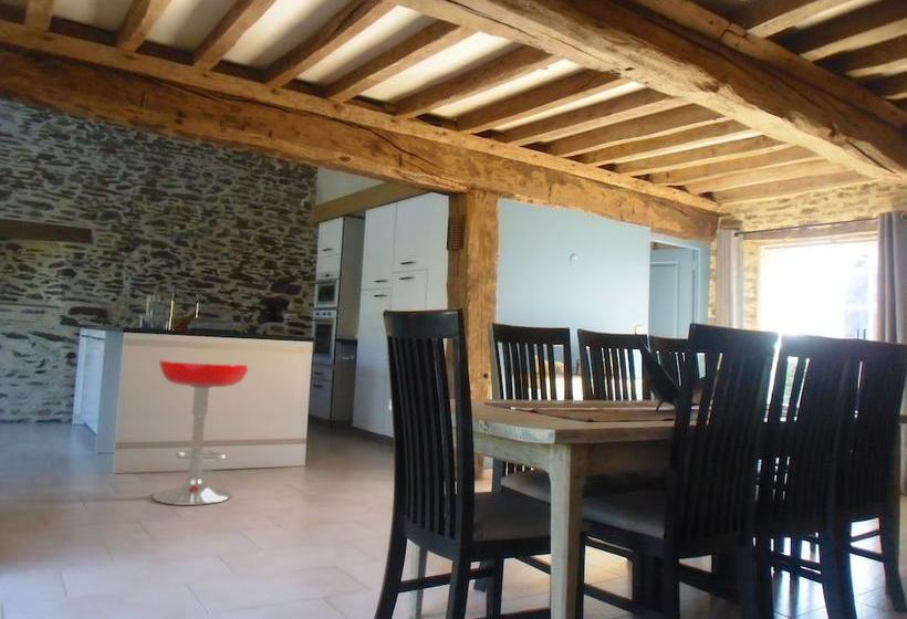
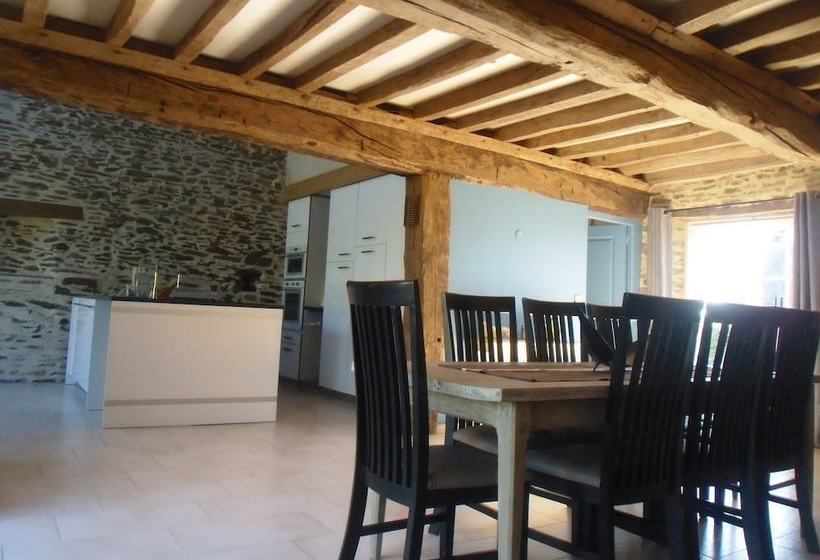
- bar stool (197, 429)
